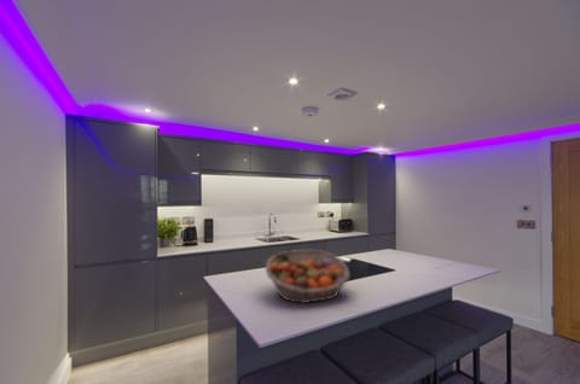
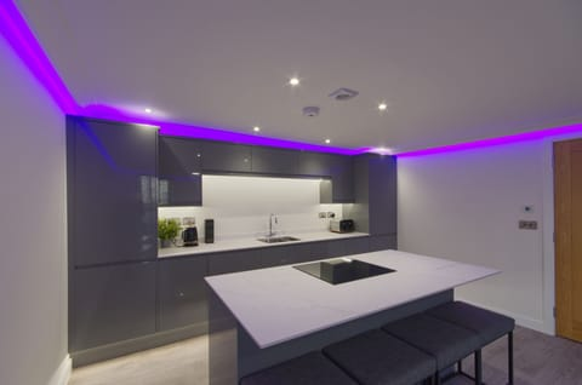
- fruit basket (307, 273)
